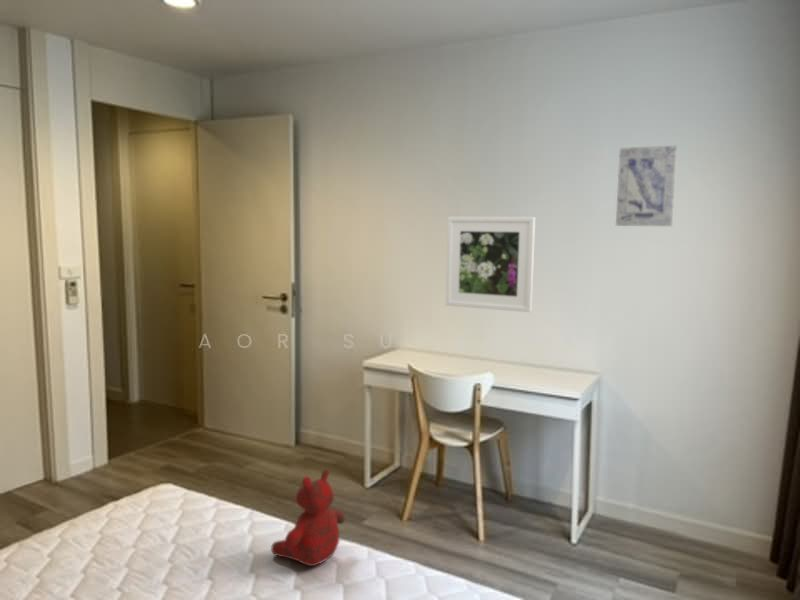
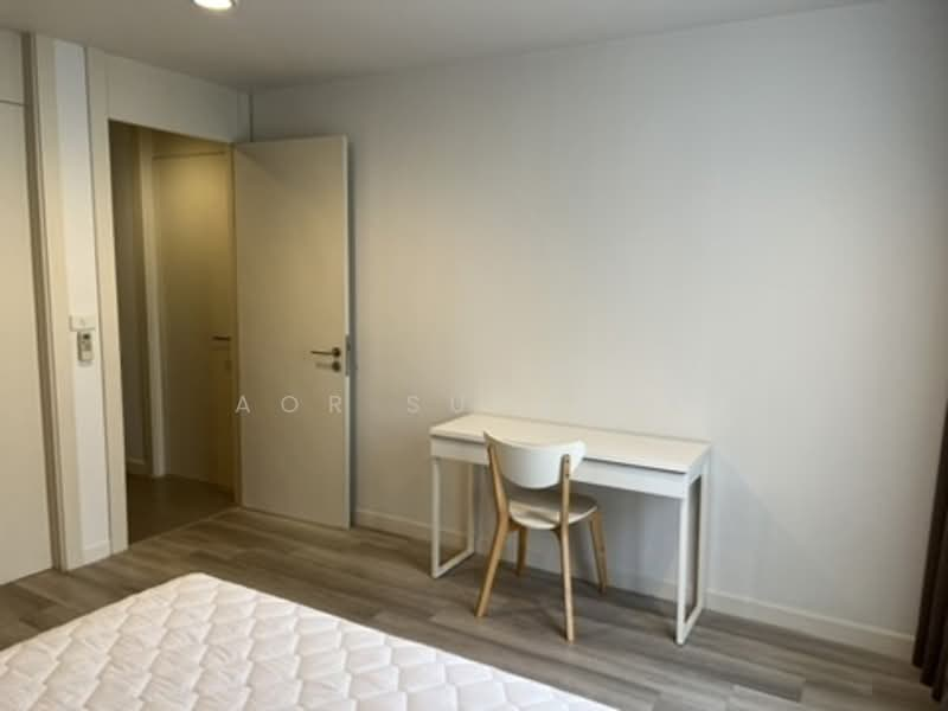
- wall art (645, 186)
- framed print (488, 263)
- teddy bear (306, 513)
